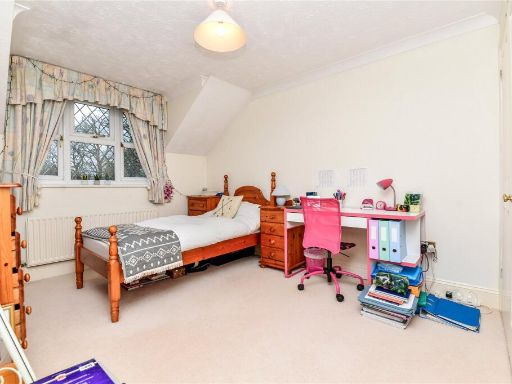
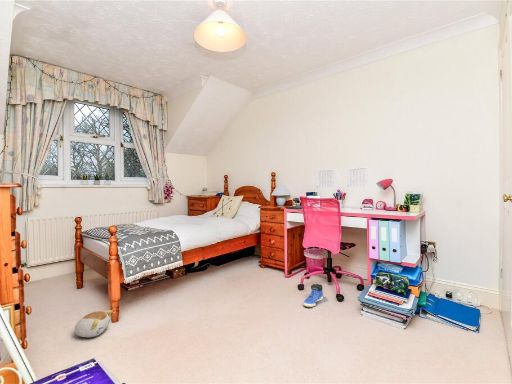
+ plush toy (90, 323)
+ sneaker (313, 293)
